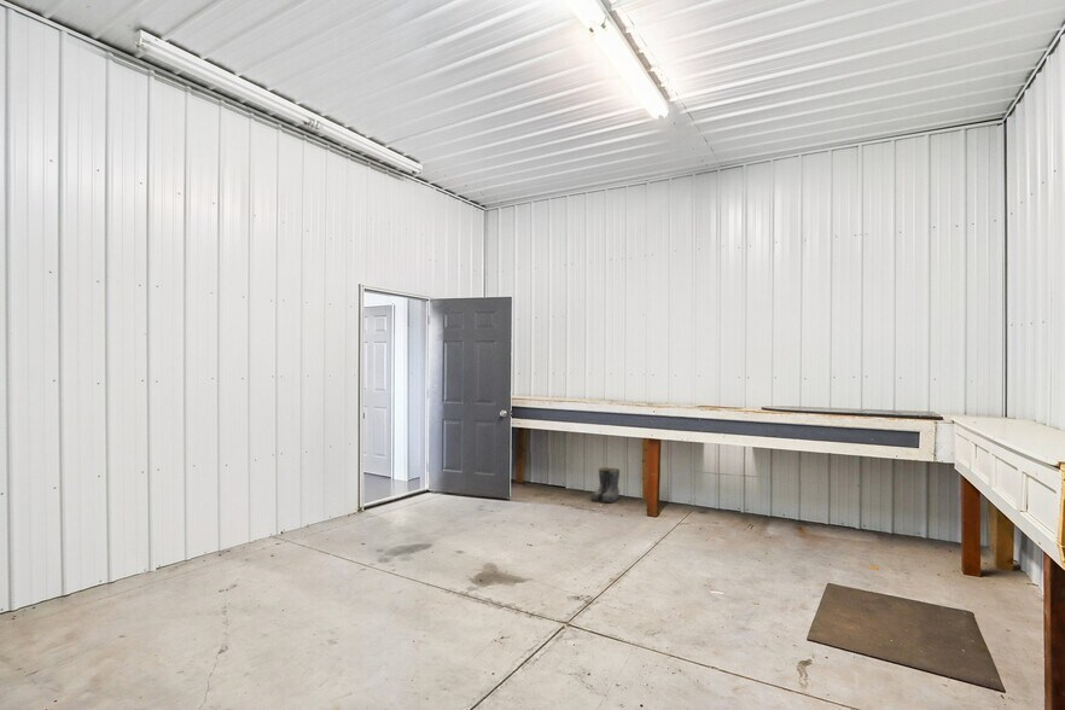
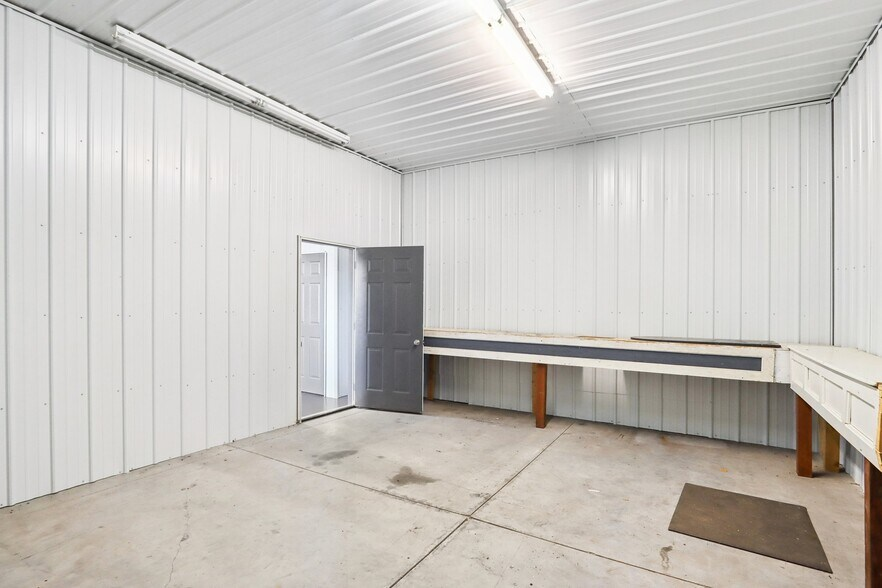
- boots (605, 483)
